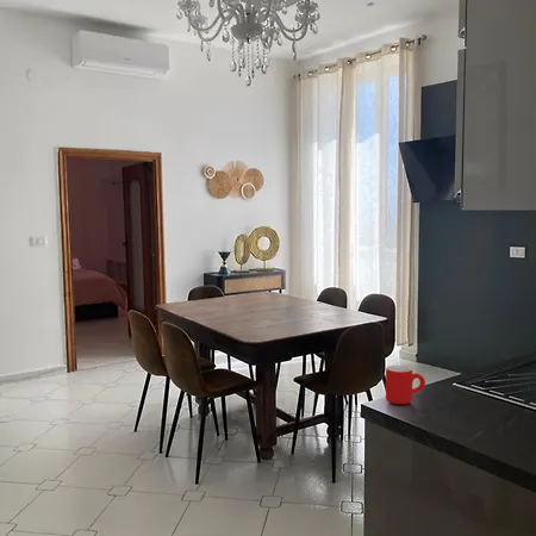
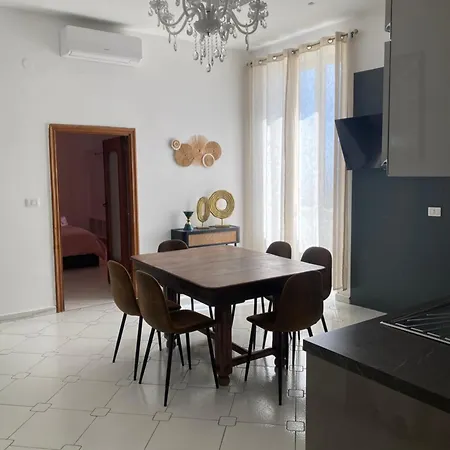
- mug (405, 385)
